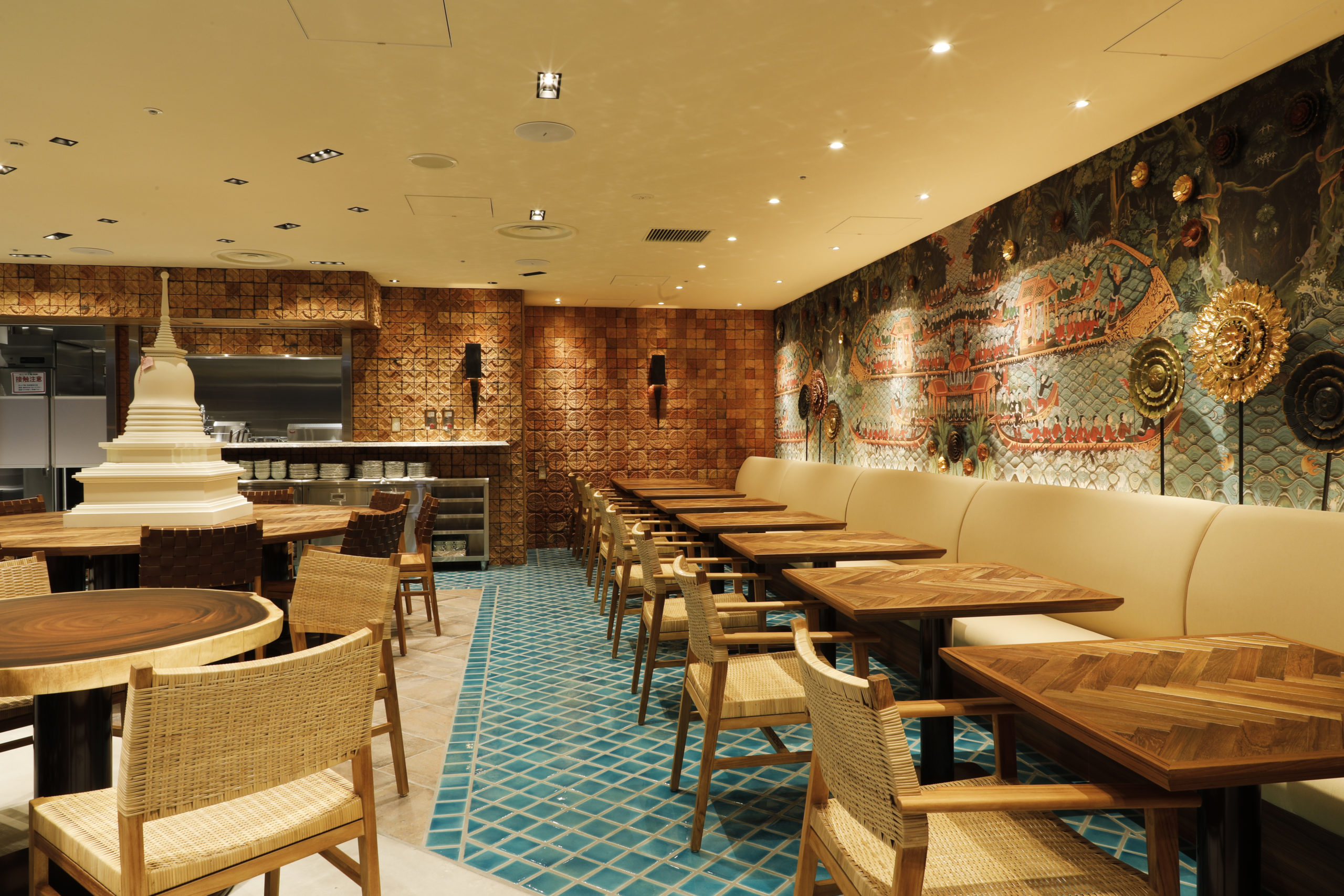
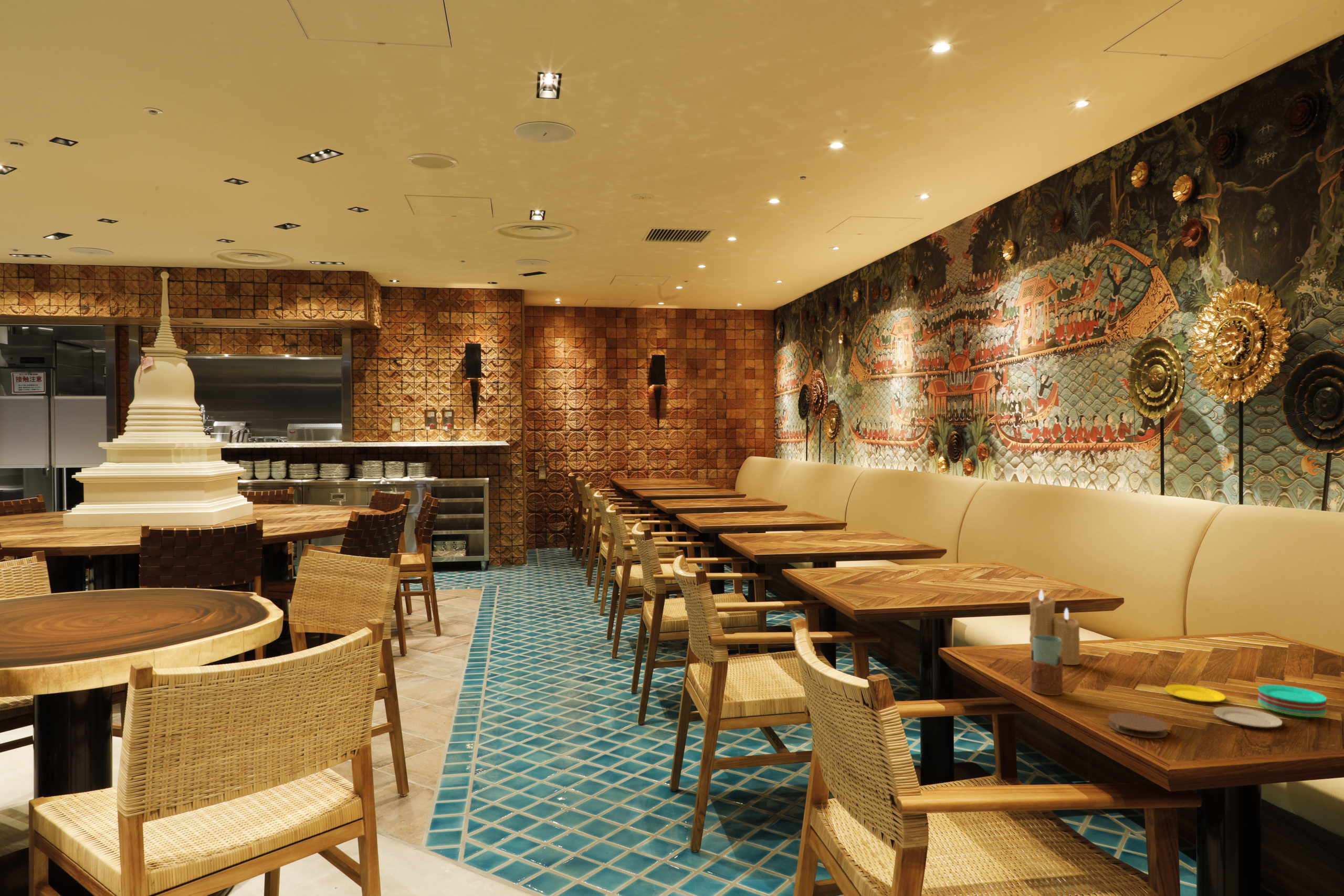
+ candle (1054, 625)
+ plate (1246, 708)
+ drinking glass (1043, 666)
+ coaster (1137, 725)
